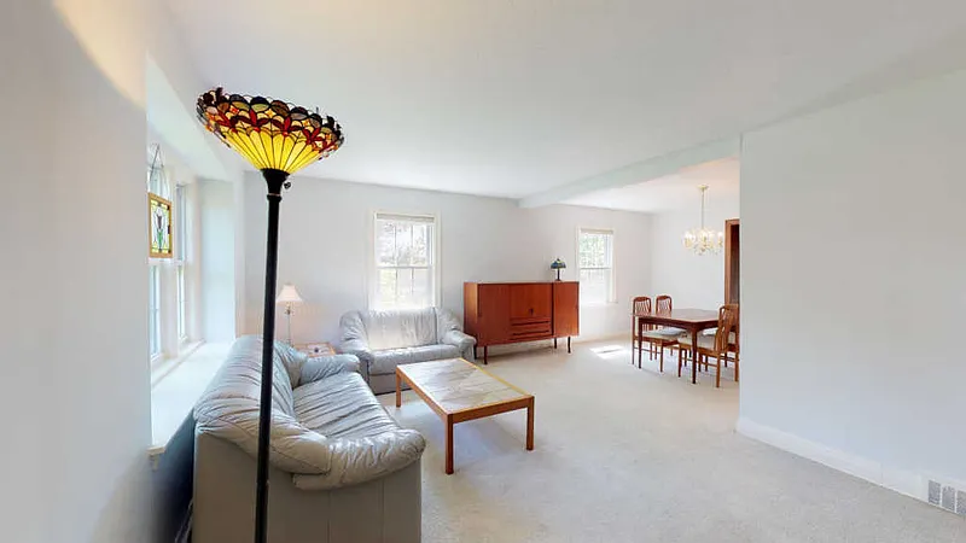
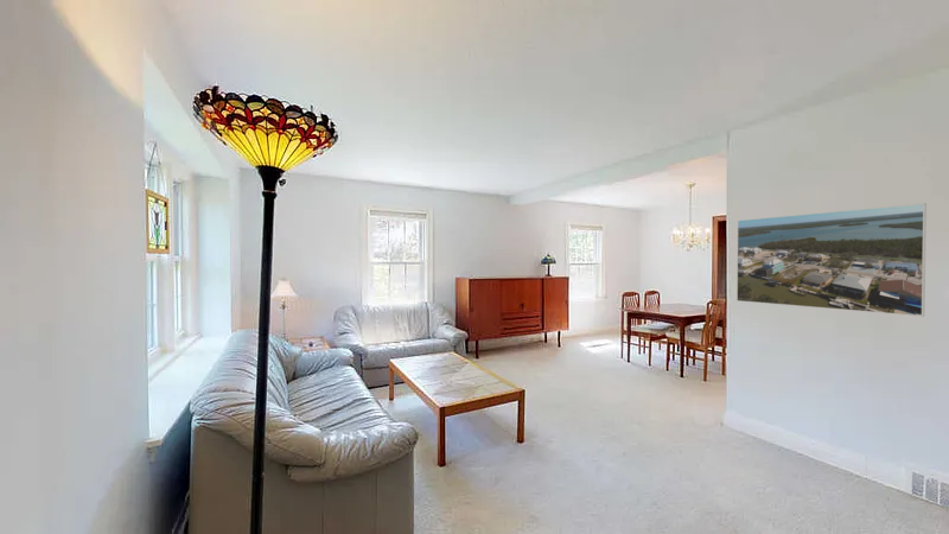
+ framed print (815, 260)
